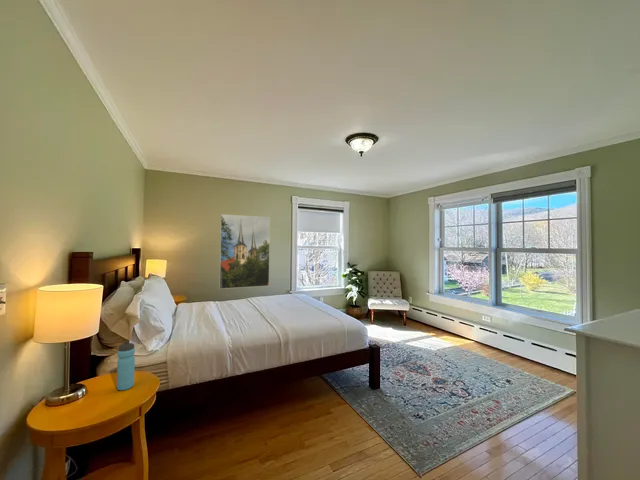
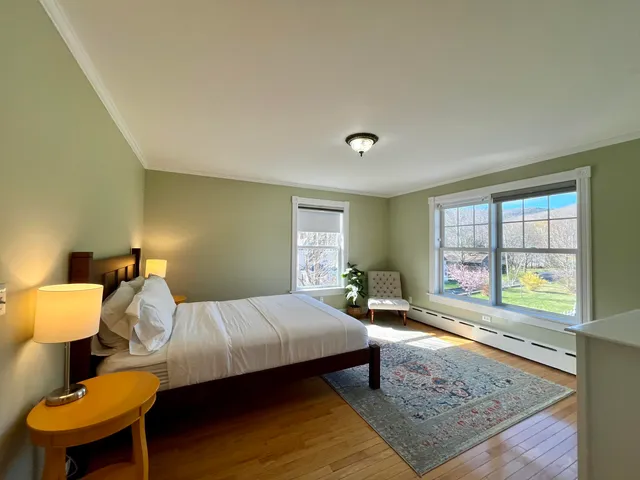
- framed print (245, 251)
- water bottle (126, 364)
